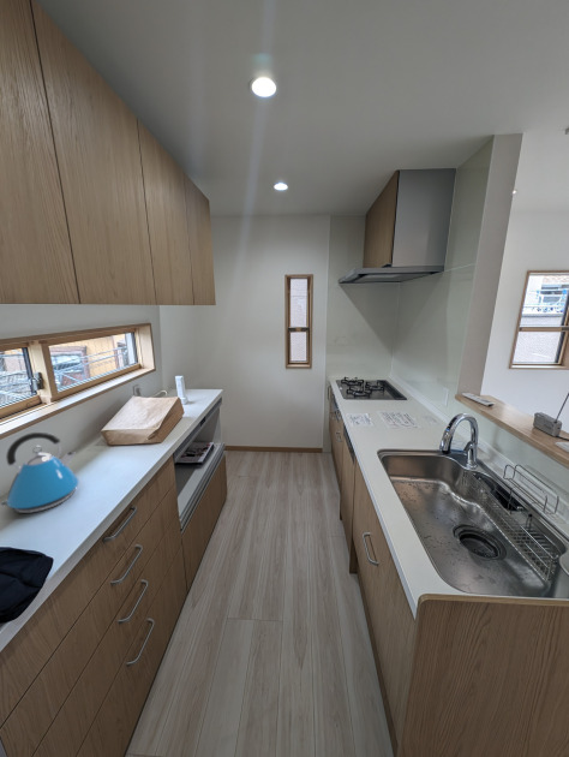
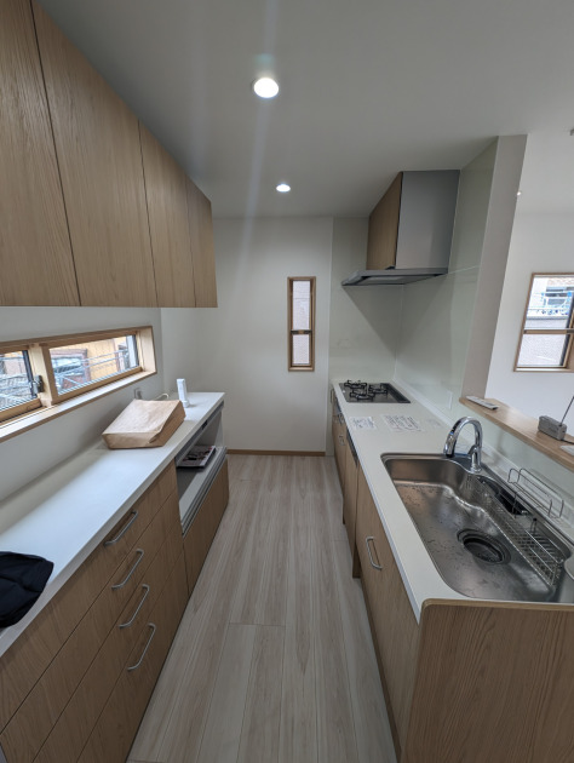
- kettle (37, 466)
